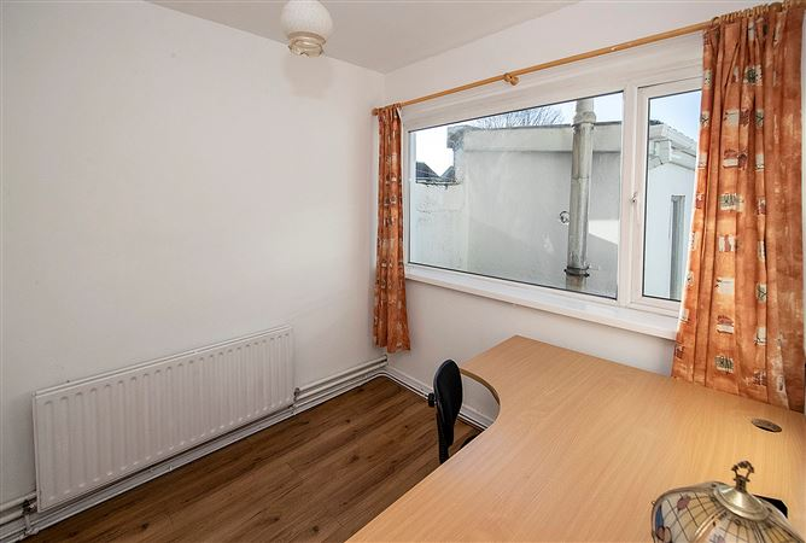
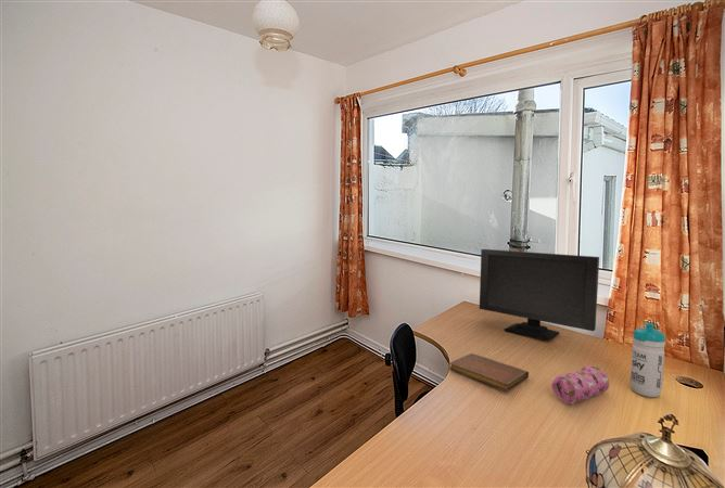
+ computer monitor (532, 292)
+ notebook (487, 370)
+ pencil case (581, 383)
+ water bottle (647, 358)
